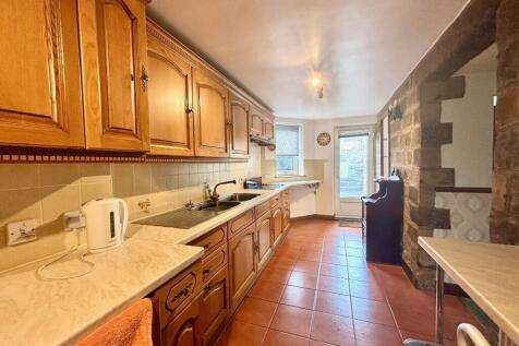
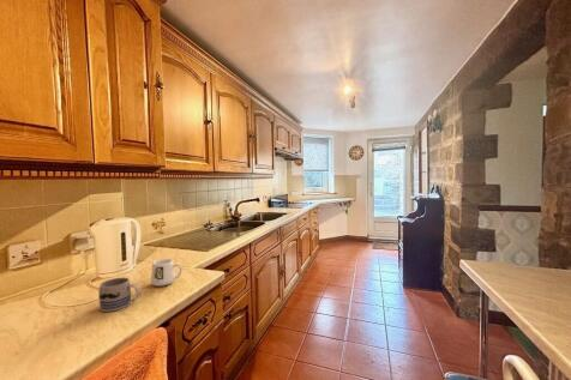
+ mug (167, 271)
+ mug (120, 292)
